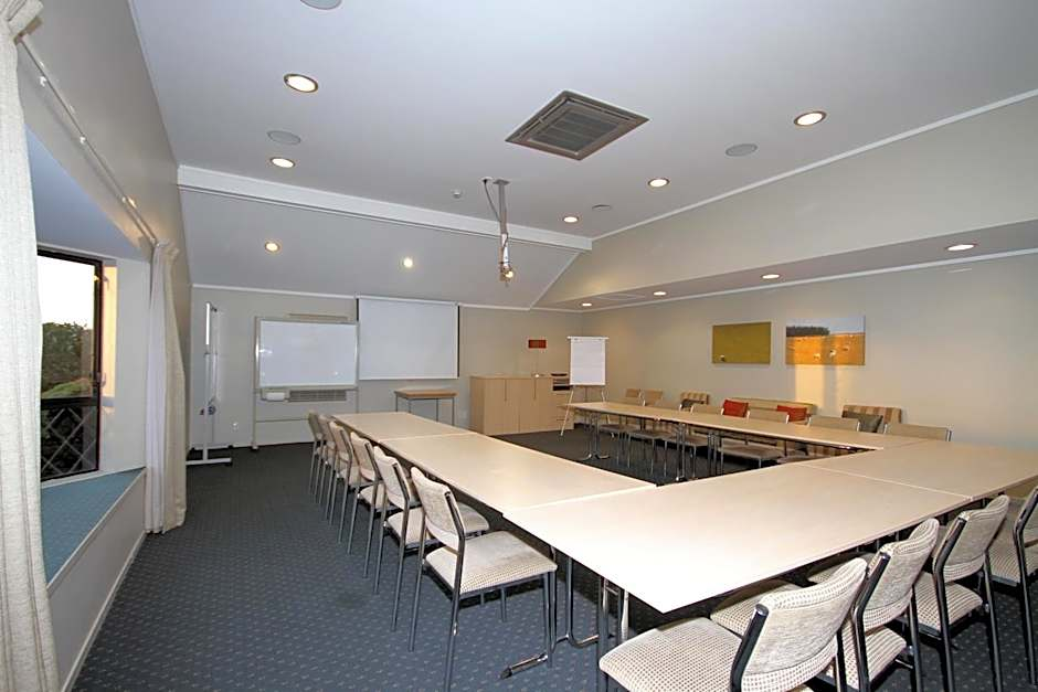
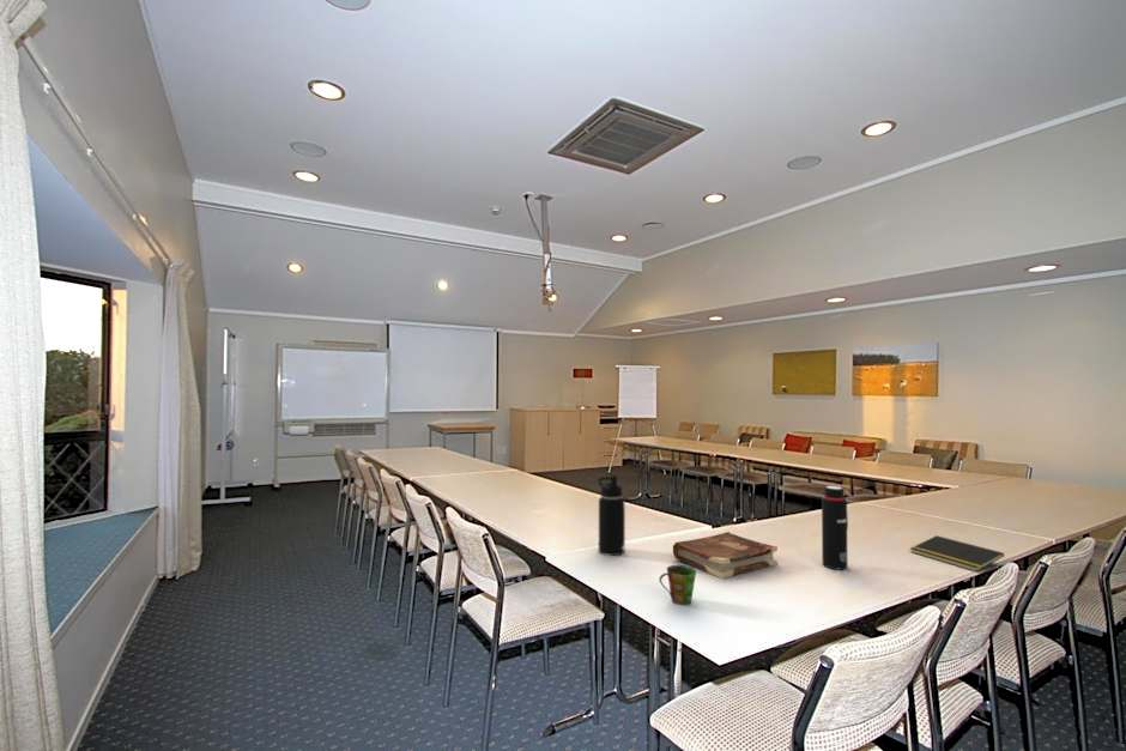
+ book (724, 552)
+ water bottle (610, 511)
+ water bottle (836, 526)
+ notepad (955, 552)
+ cup (677, 586)
